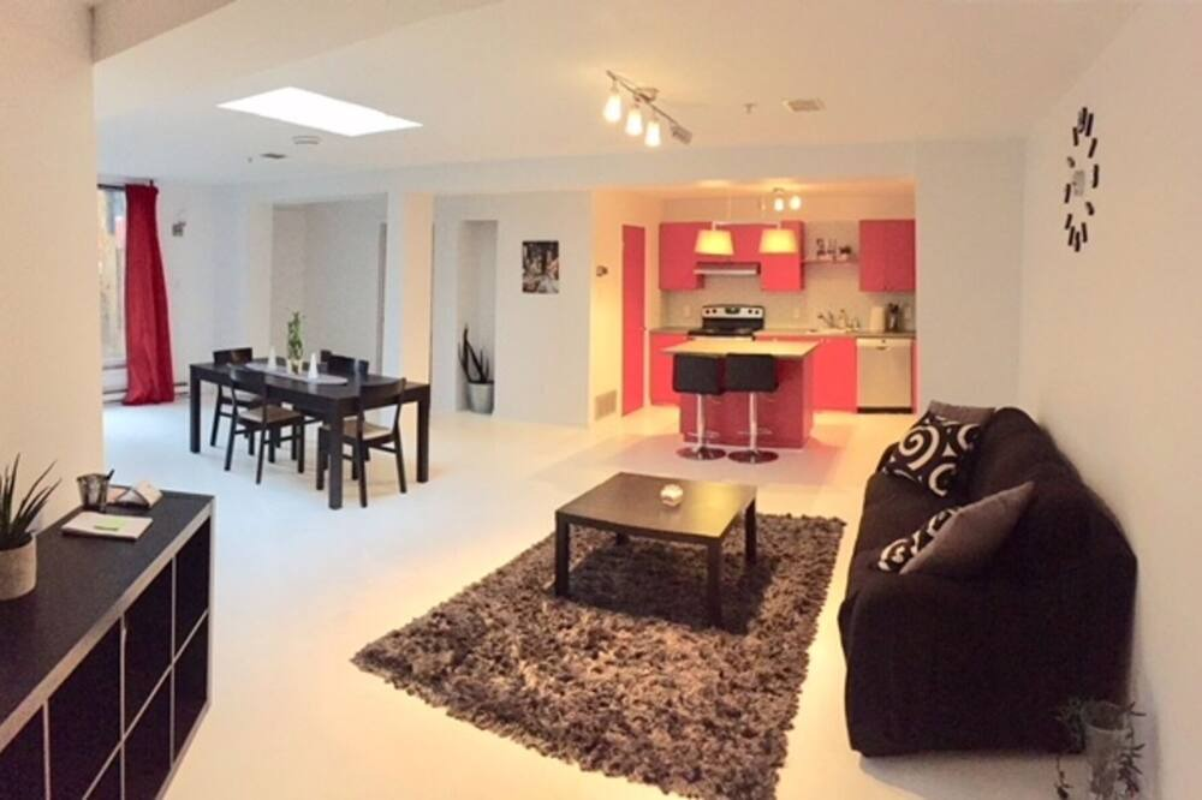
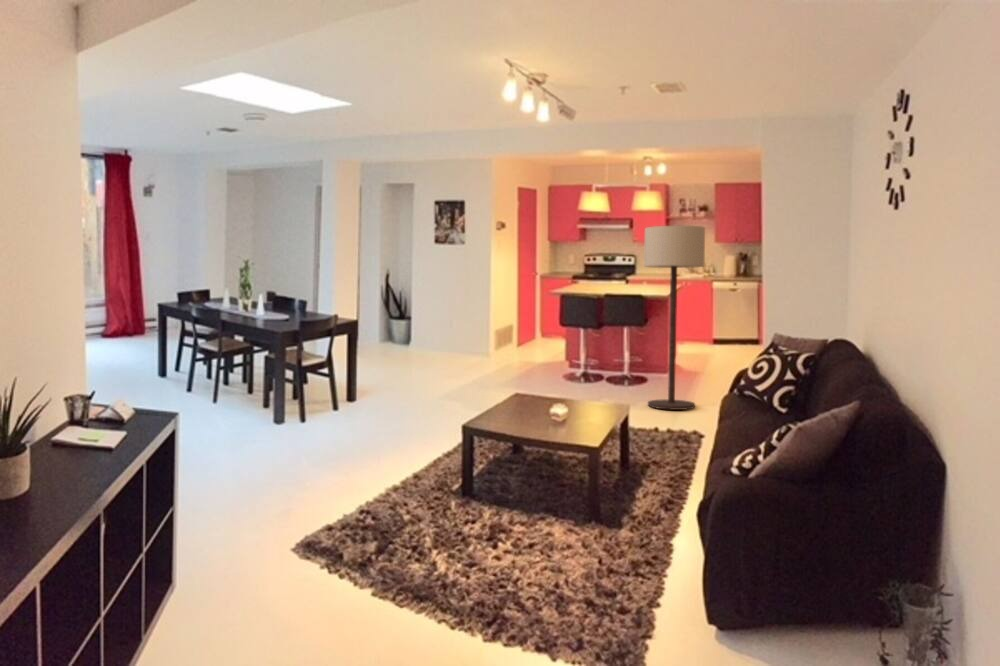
+ floor lamp (673, 317)
